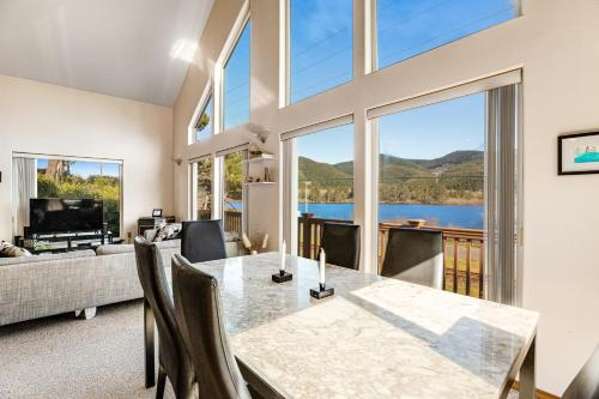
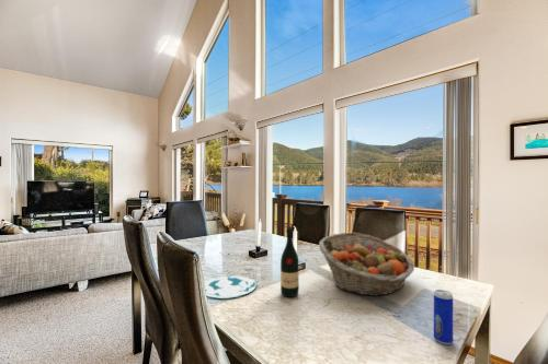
+ fruit basket (365, 260)
+ beverage can (443, 316)
+ wine bottle (289, 260)
+ plate (227, 282)
